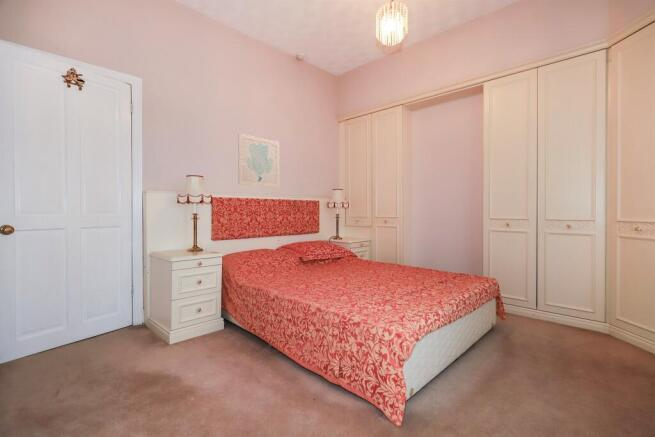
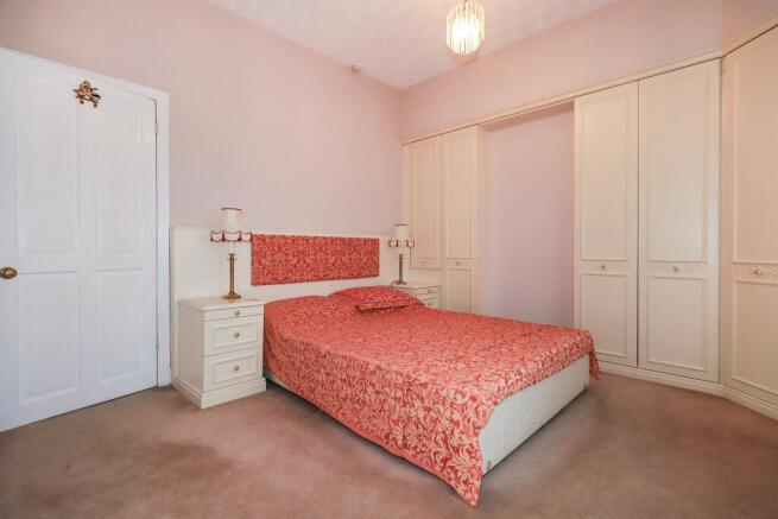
- wall art (259, 162)
